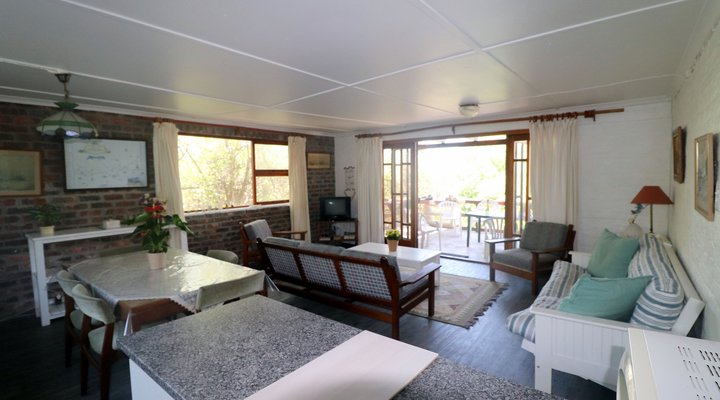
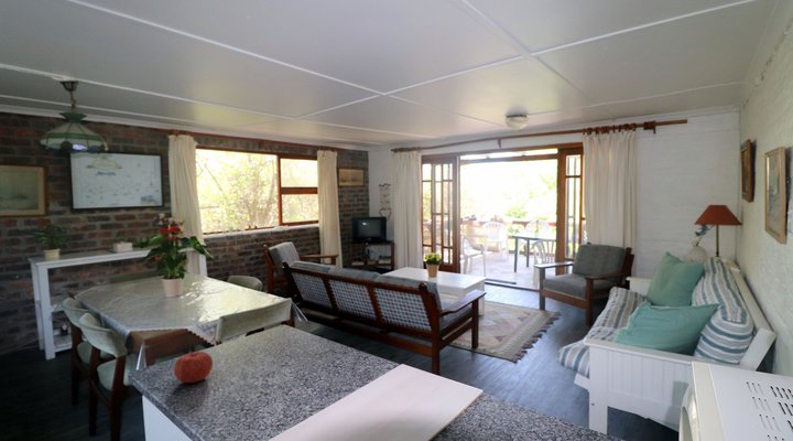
+ fruit (193, 365)
